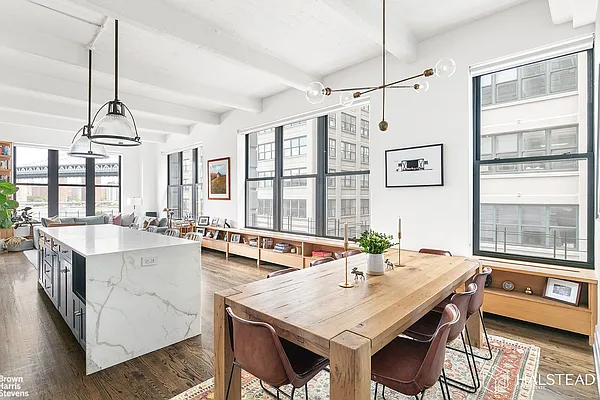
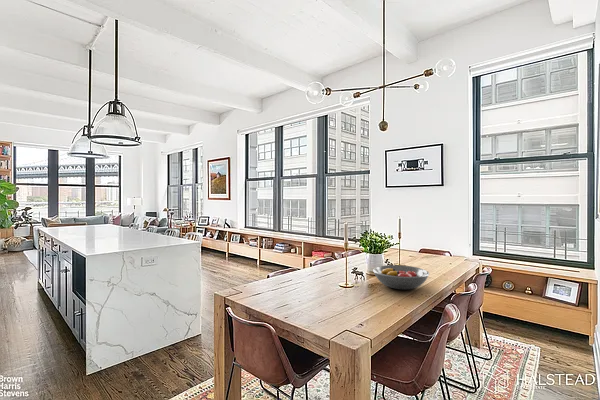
+ fruit bowl (400, 276)
